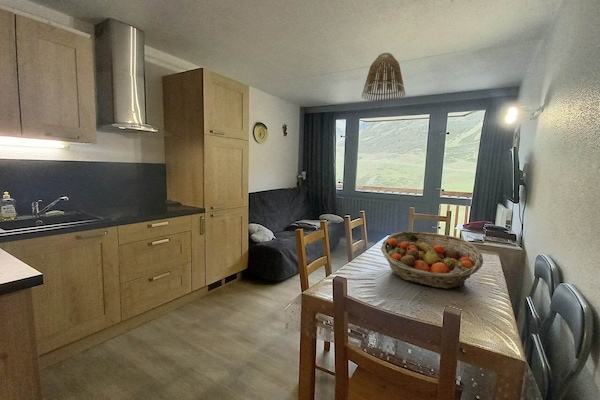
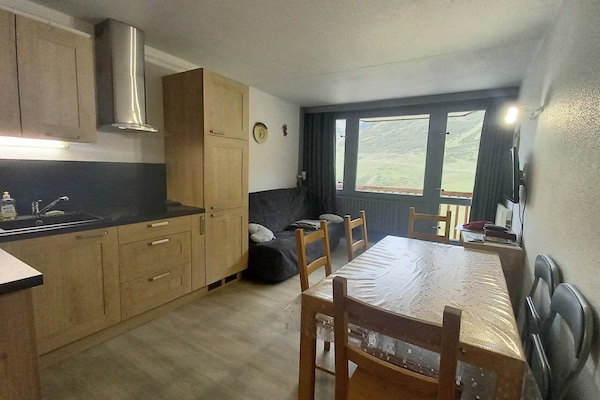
- fruit basket (427, 257)
- lamp shade (383, 75)
